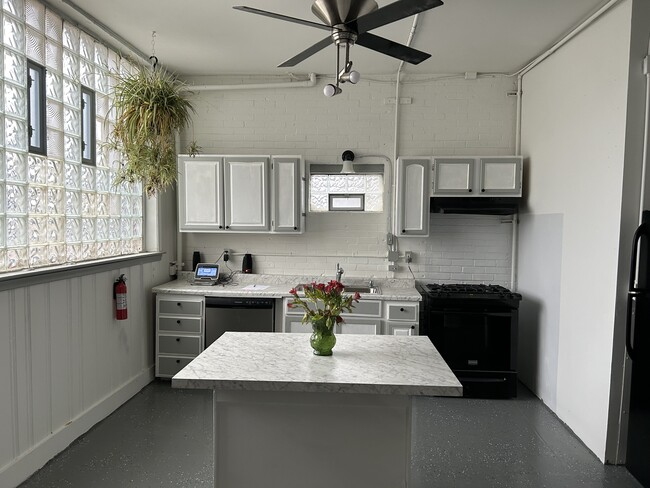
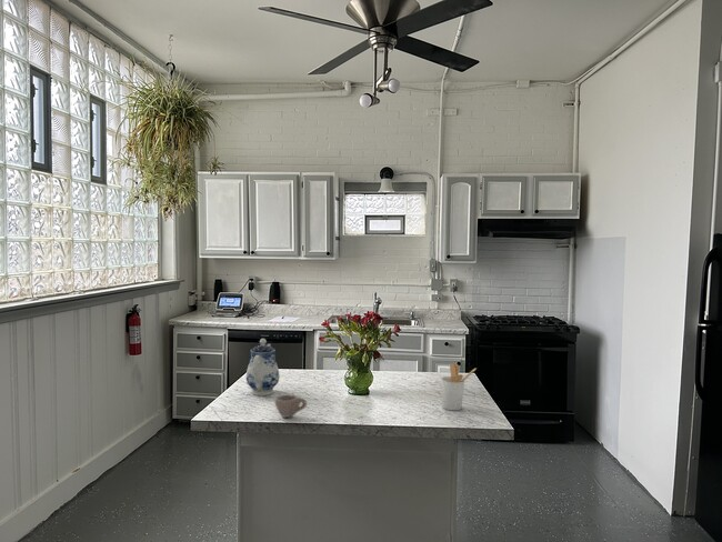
+ utensil holder (459, 387)
+ teapot (262, 365)
+ cup (290, 405)
